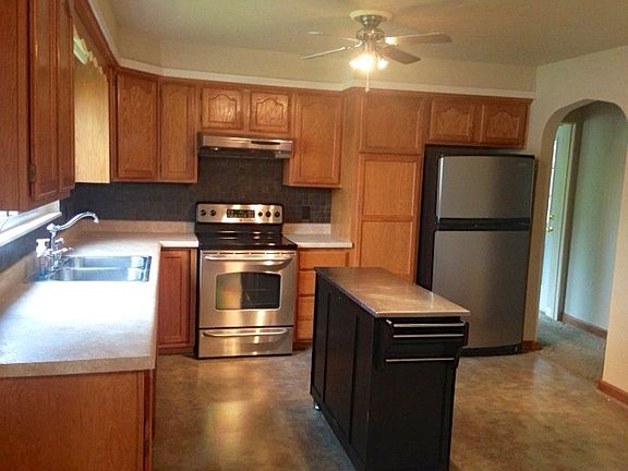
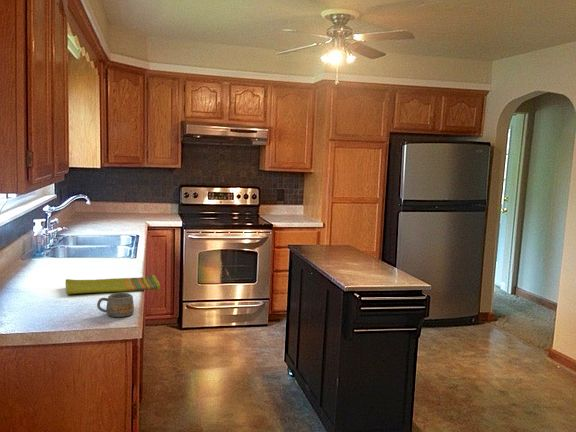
+ dish towel (113, 284)
+ mug (115, 304)
